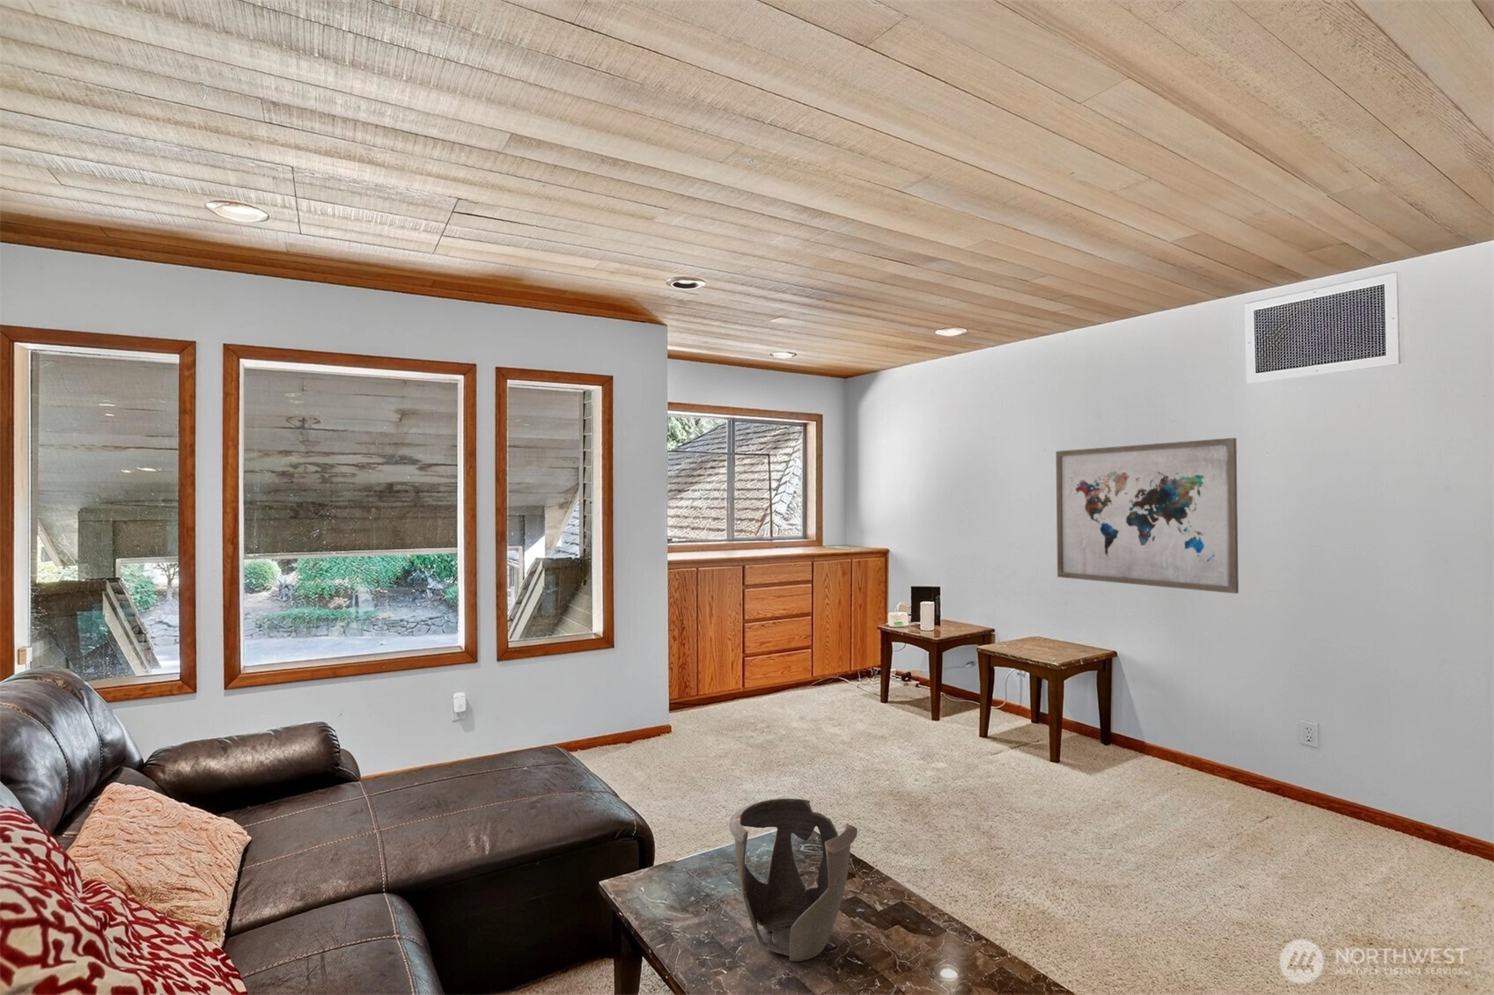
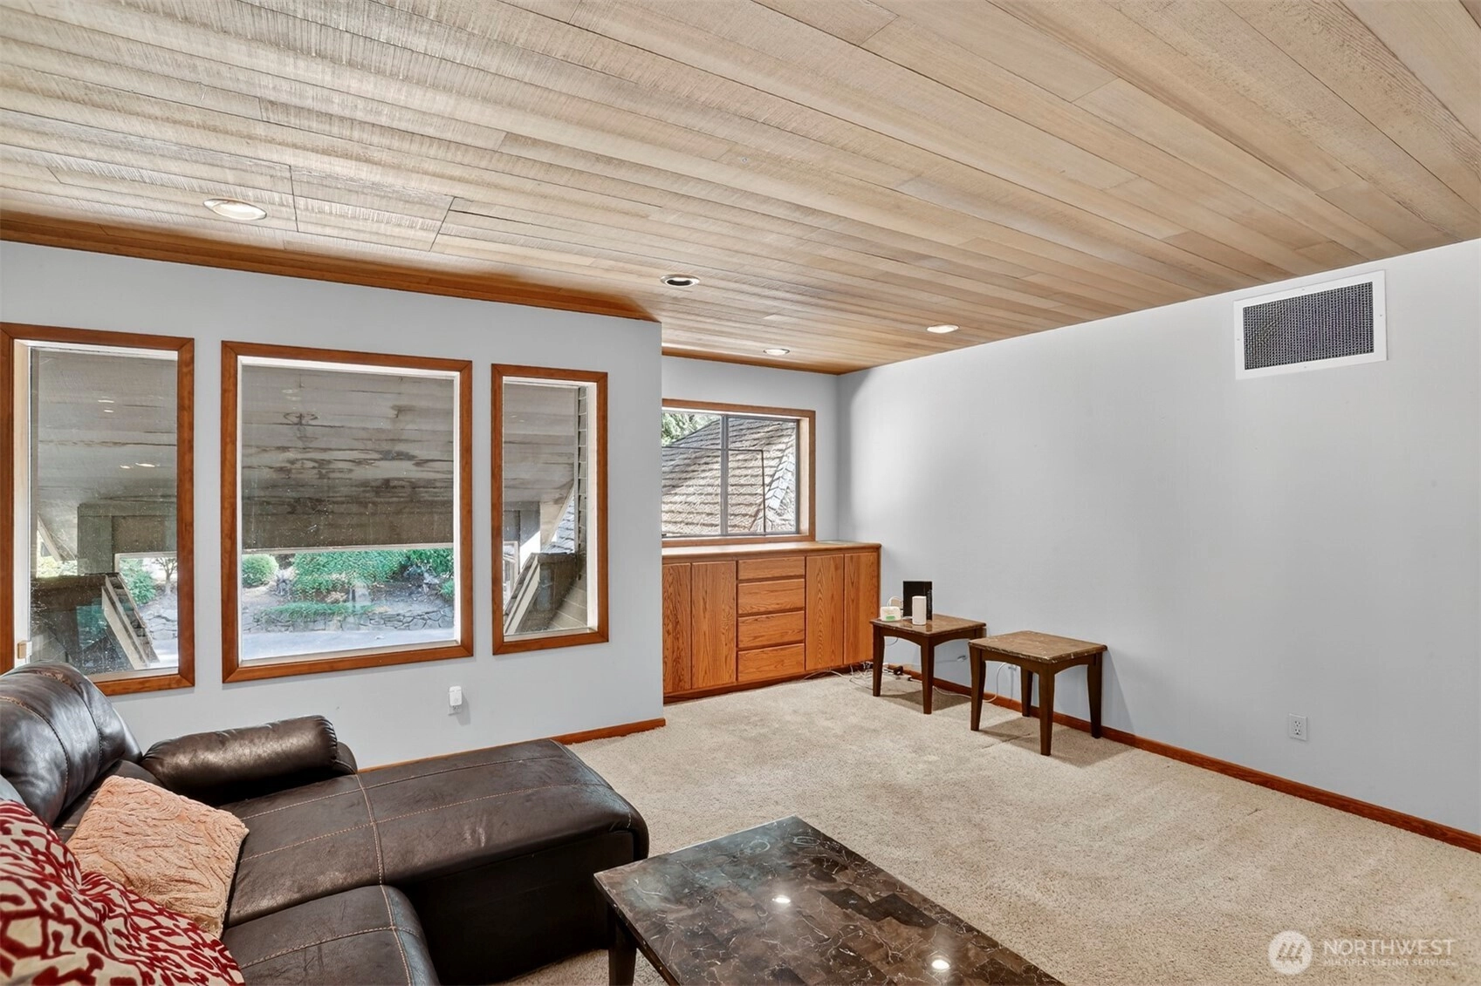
- wall art (1137, 514)
- decorative bowl (792, 876)
